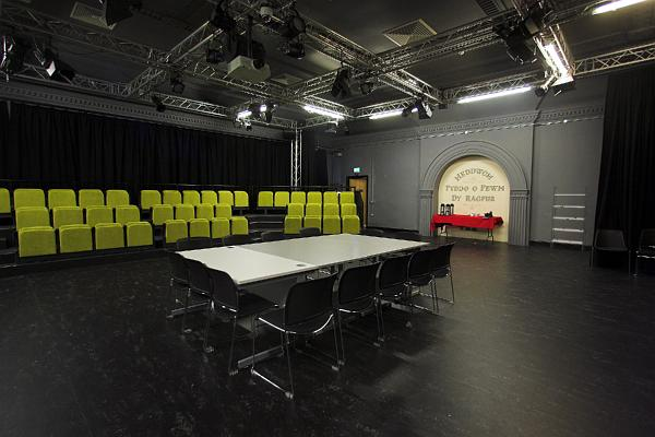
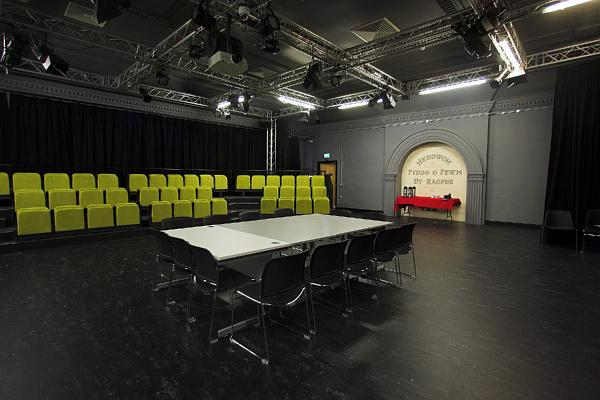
- shelving unit (569, 217)
